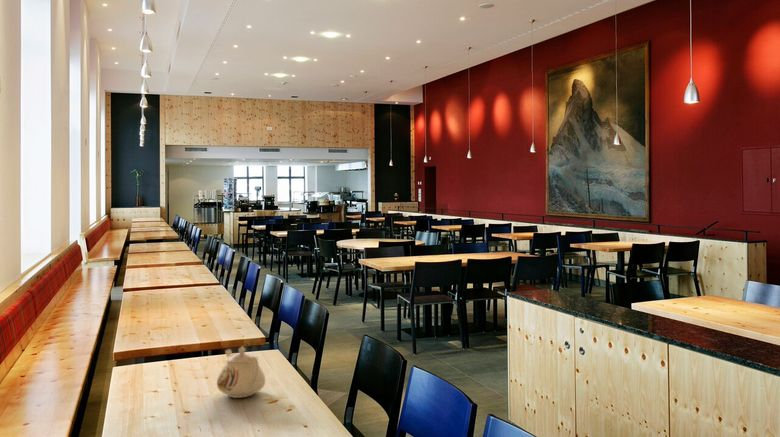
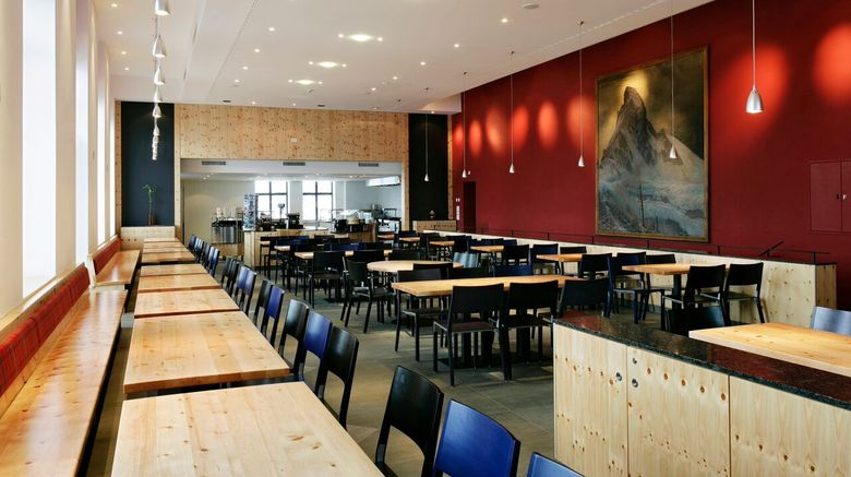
- teapot (241, 370)
